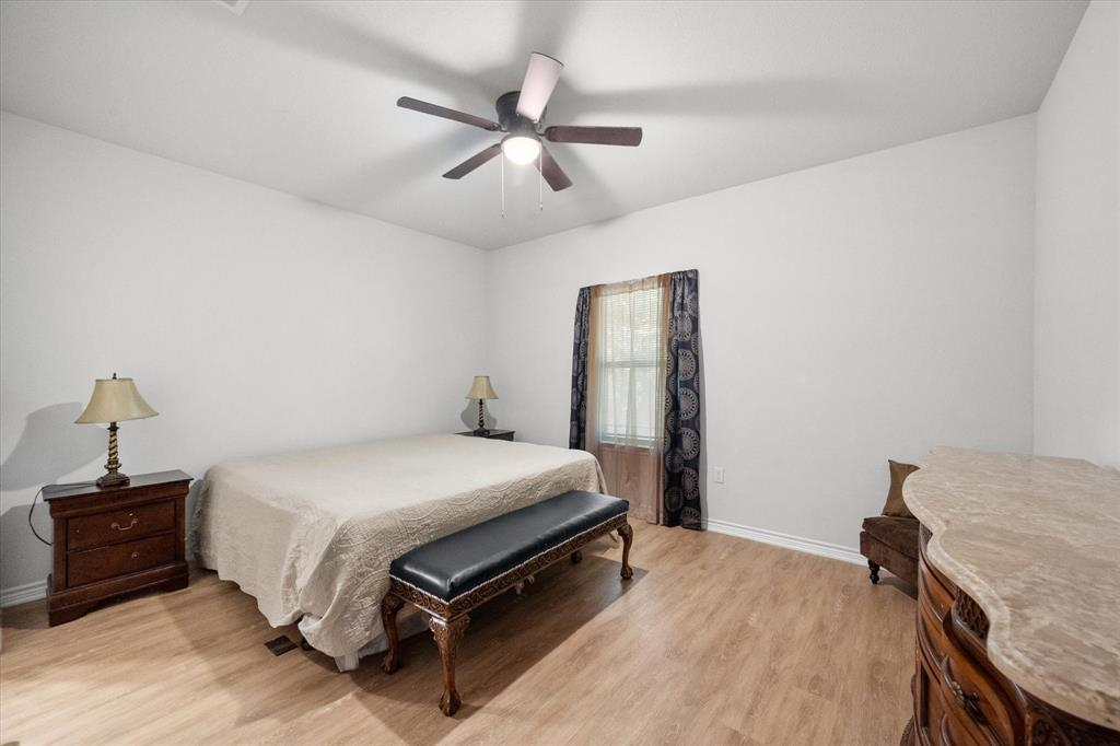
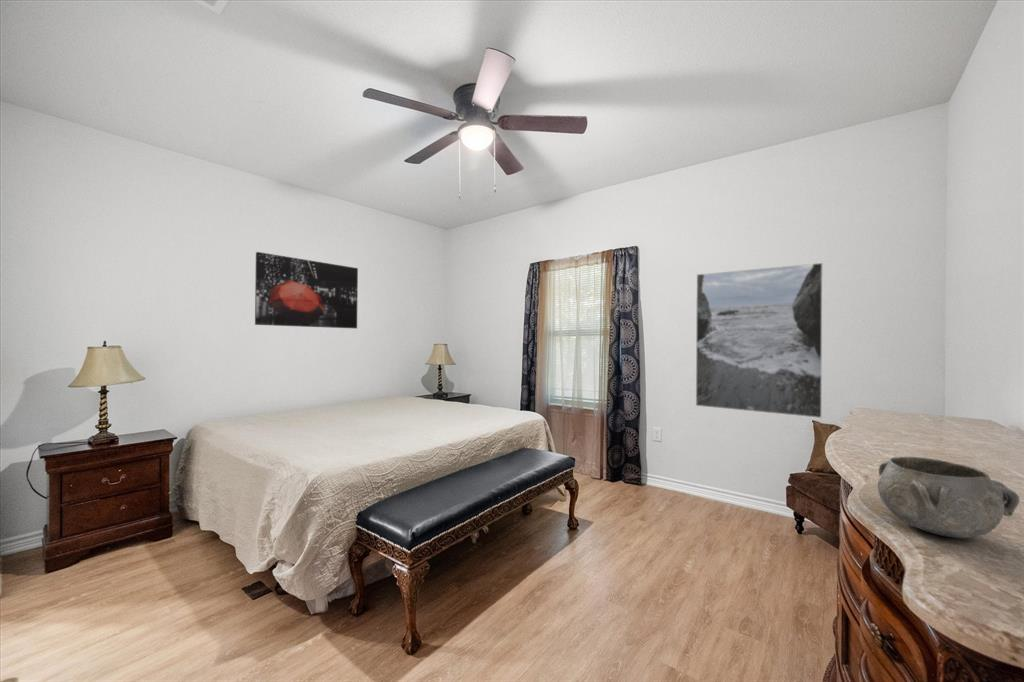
+ wall art (311, 293)
+ decorative bowl (943, 500)
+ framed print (754, 340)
